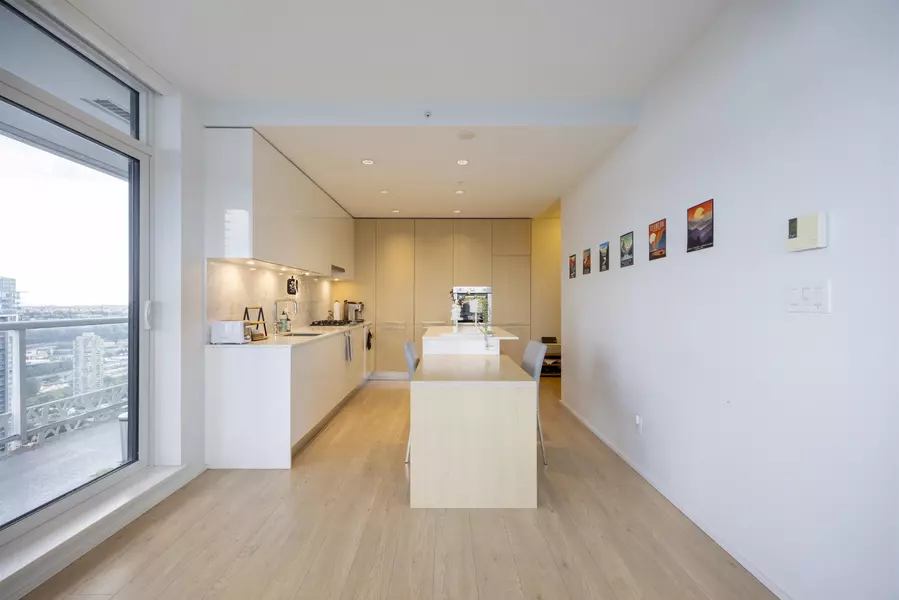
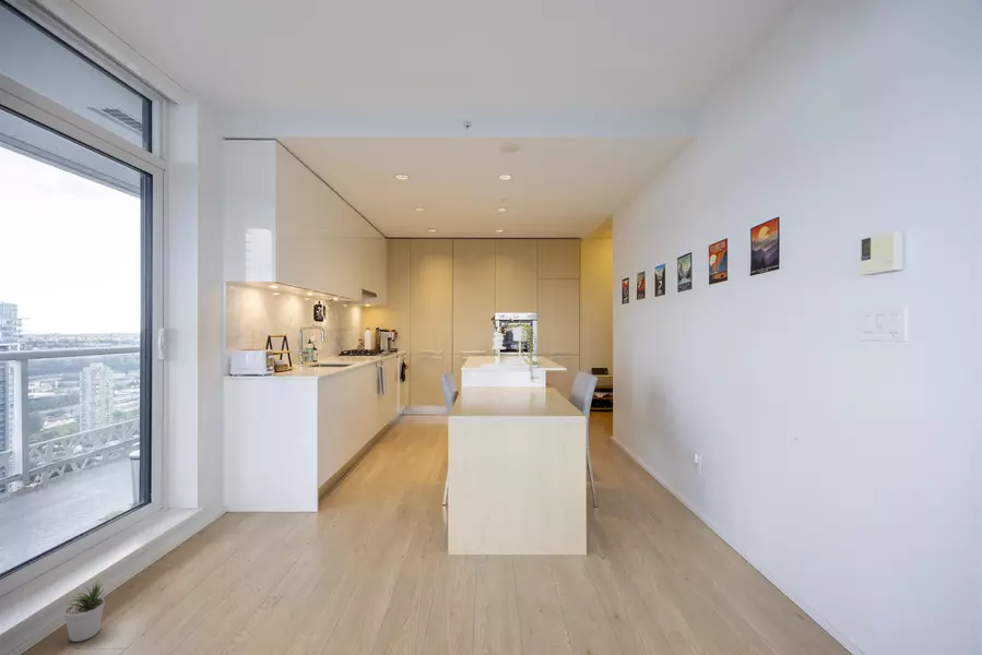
+ potted plant (85, 610)
